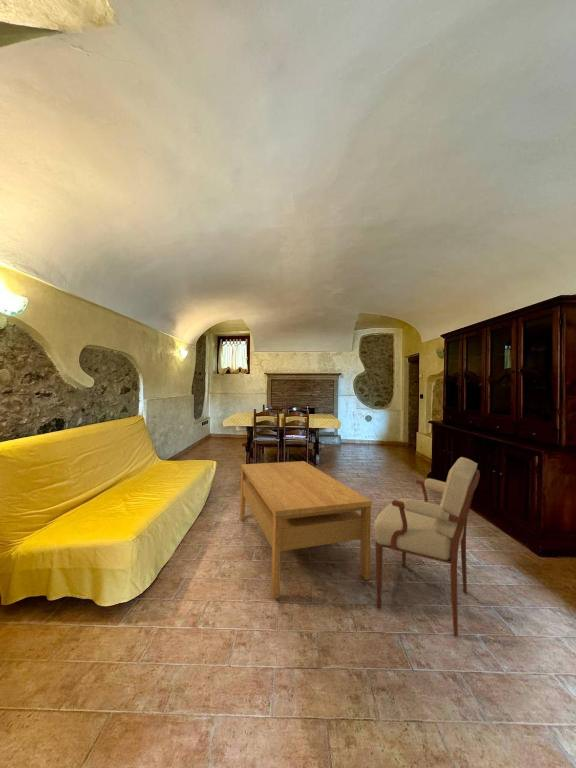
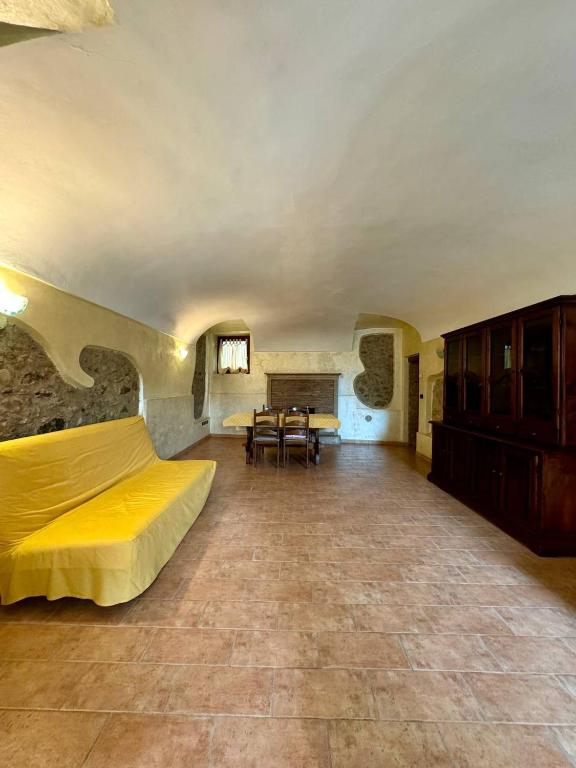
- coffee table (293, 510)
- armchair (426, 525)
